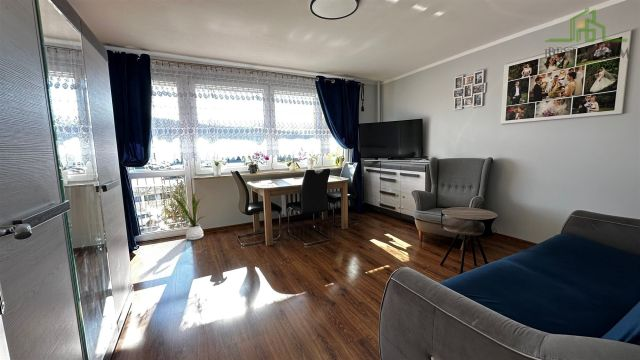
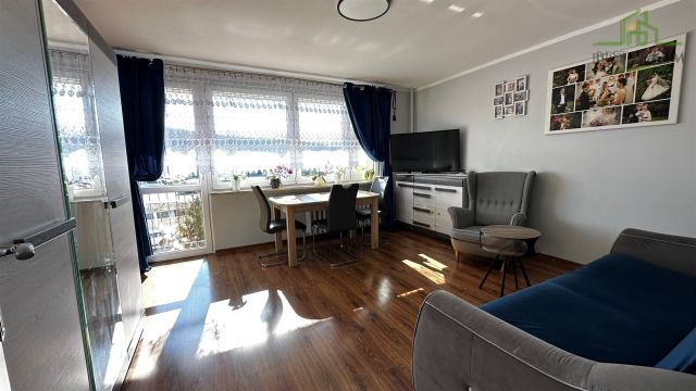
- house plant (190, 214)
